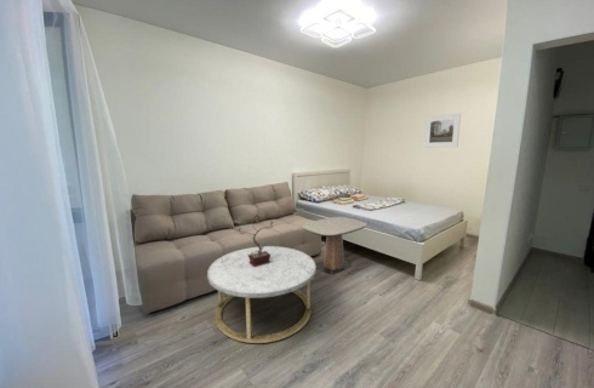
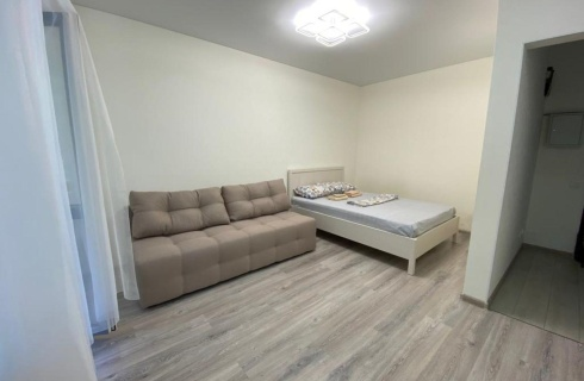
- potted plant (253, 238)
- coffee table (263, 287)
- side table (333, 245)
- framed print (441, 131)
